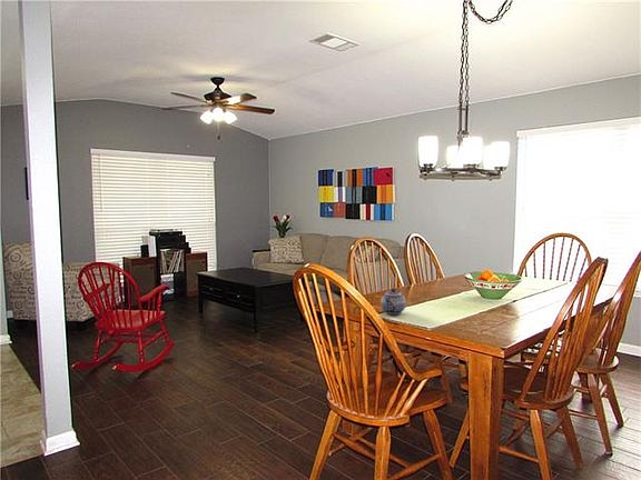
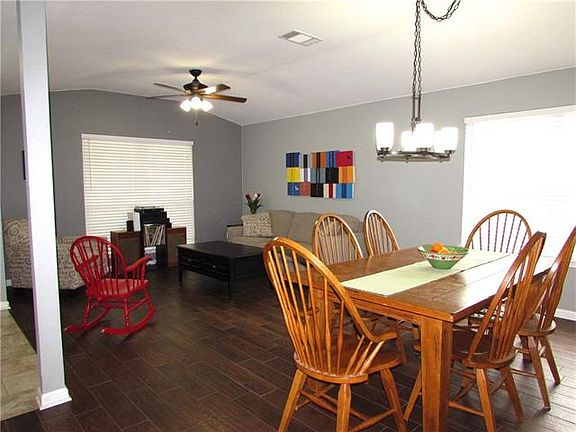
- teapot (393, 300)
